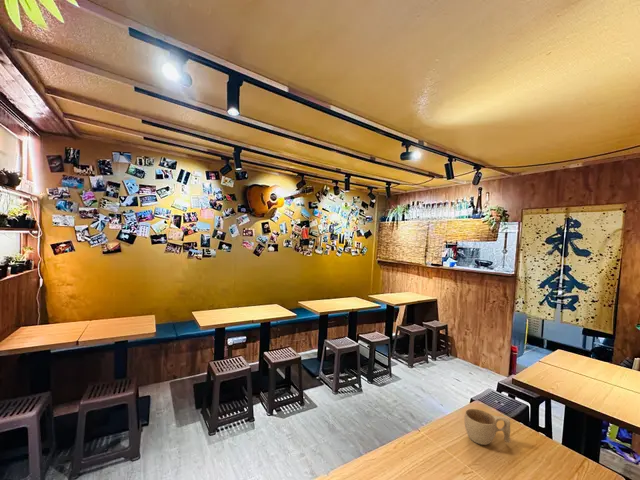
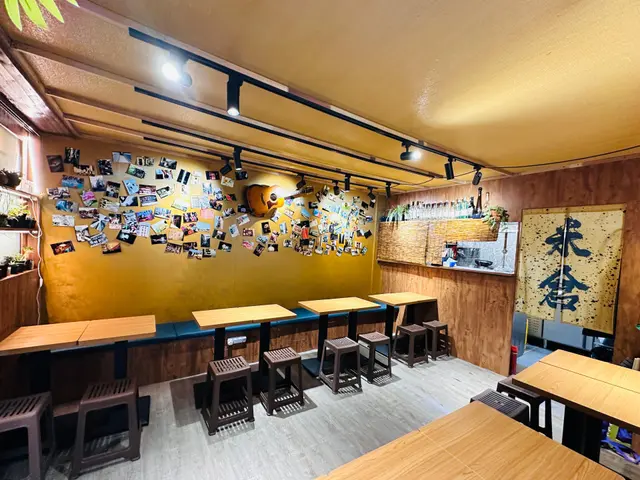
- cup (487, 428)
